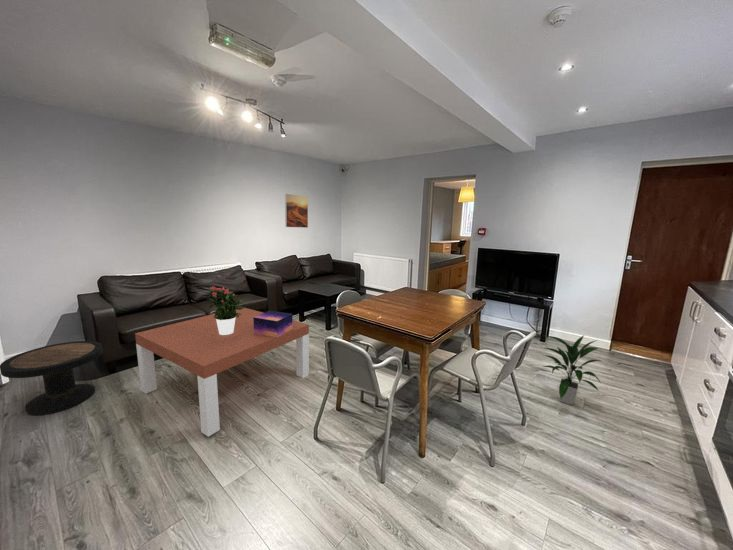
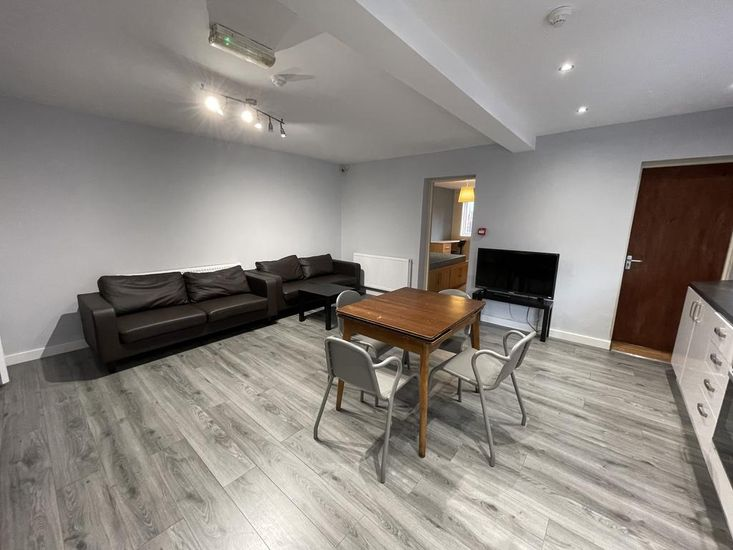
- indoor plant (570, 369)
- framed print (296, 211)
- potted flower (224, 309)
- coffee table (229, 355)
- decorative box (273, 323)
- side table (59, 377)
